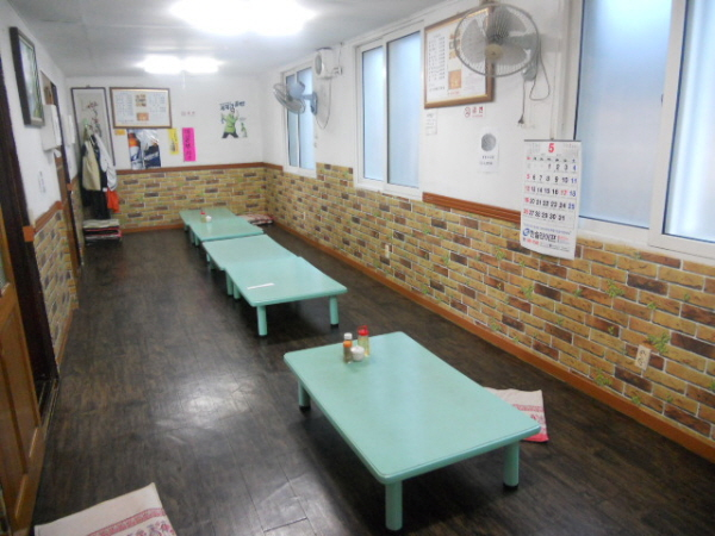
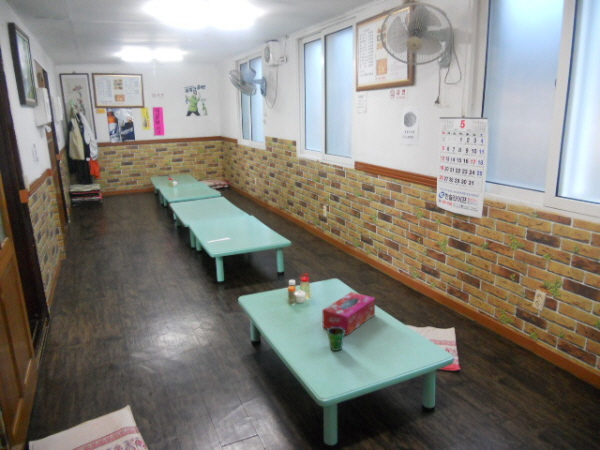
+ tissue box (349, 312)
+ cup (334, 338)
